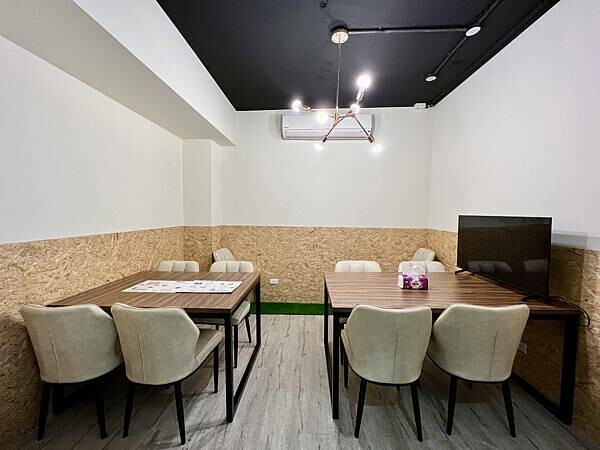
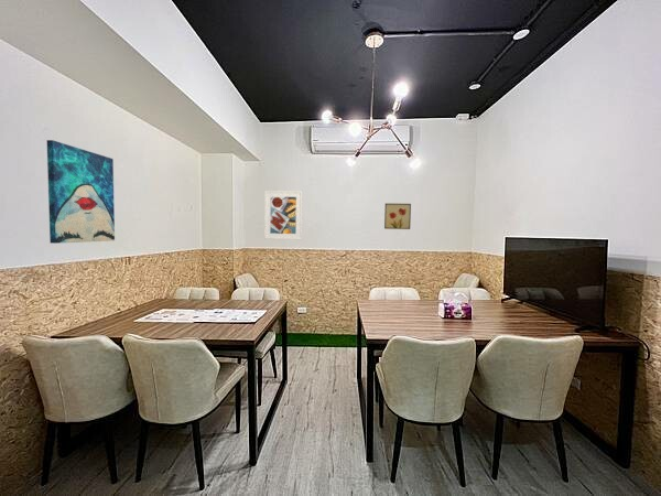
+ wall art (397, 216)
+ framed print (283, 215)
+ wall art (85, 196)
